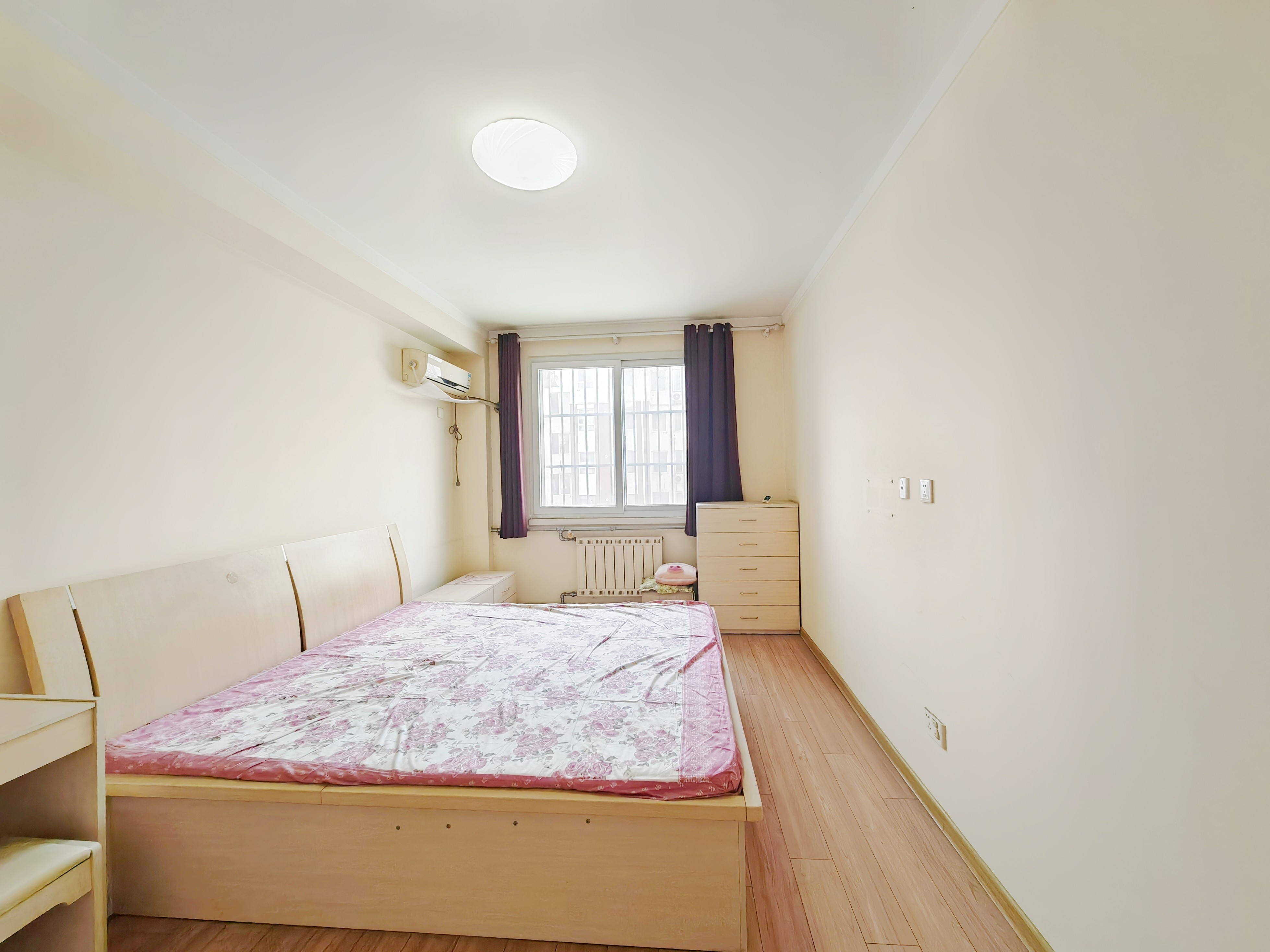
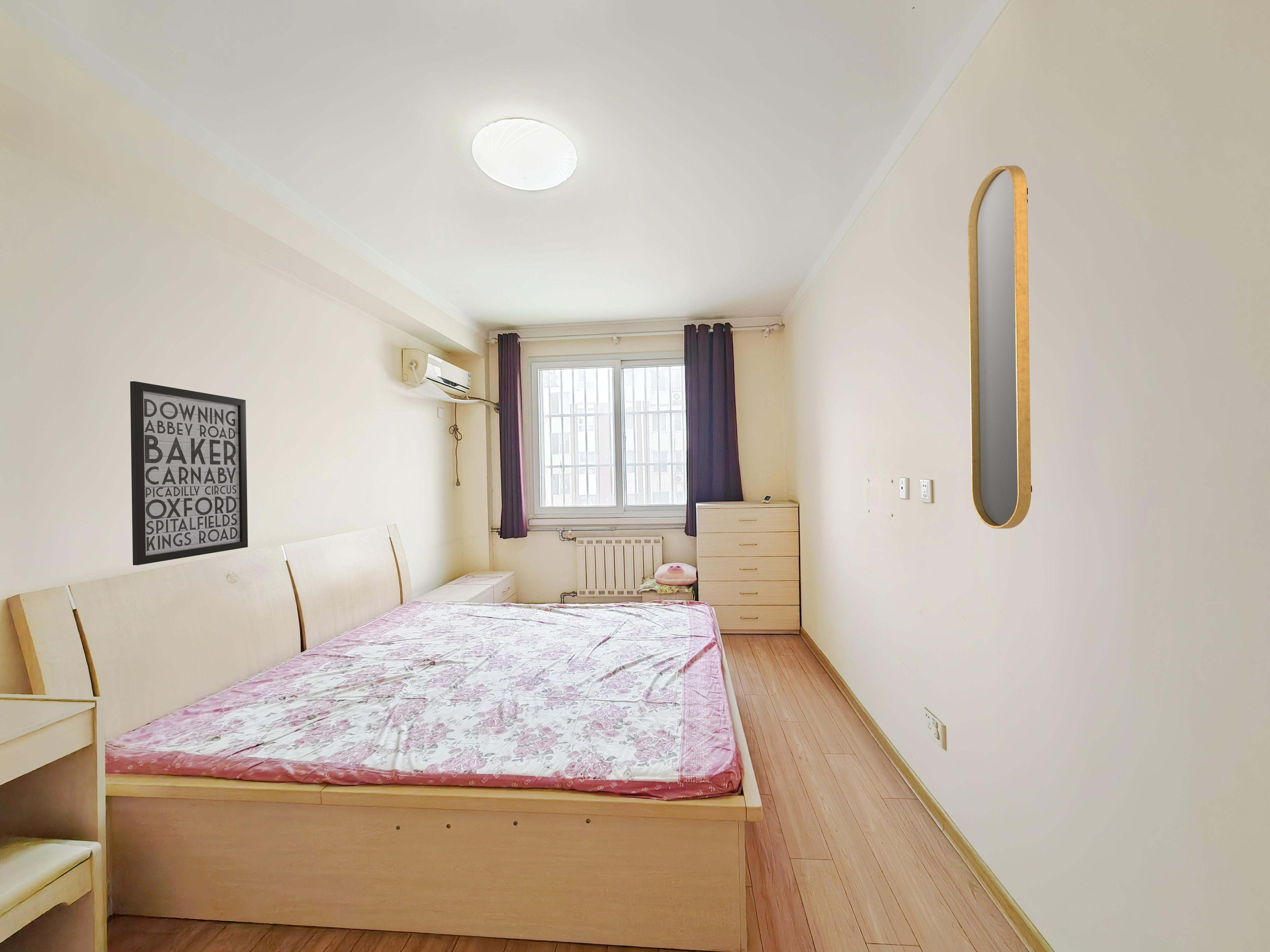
+ home mirror (997, 350)
+ wall art (195, 473)
